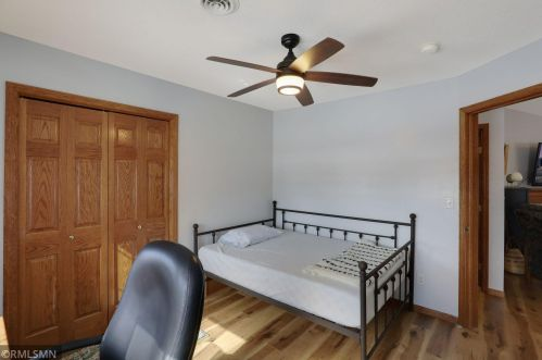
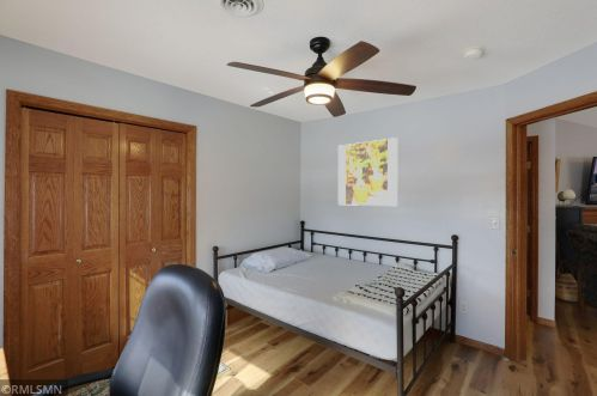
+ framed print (365, 173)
